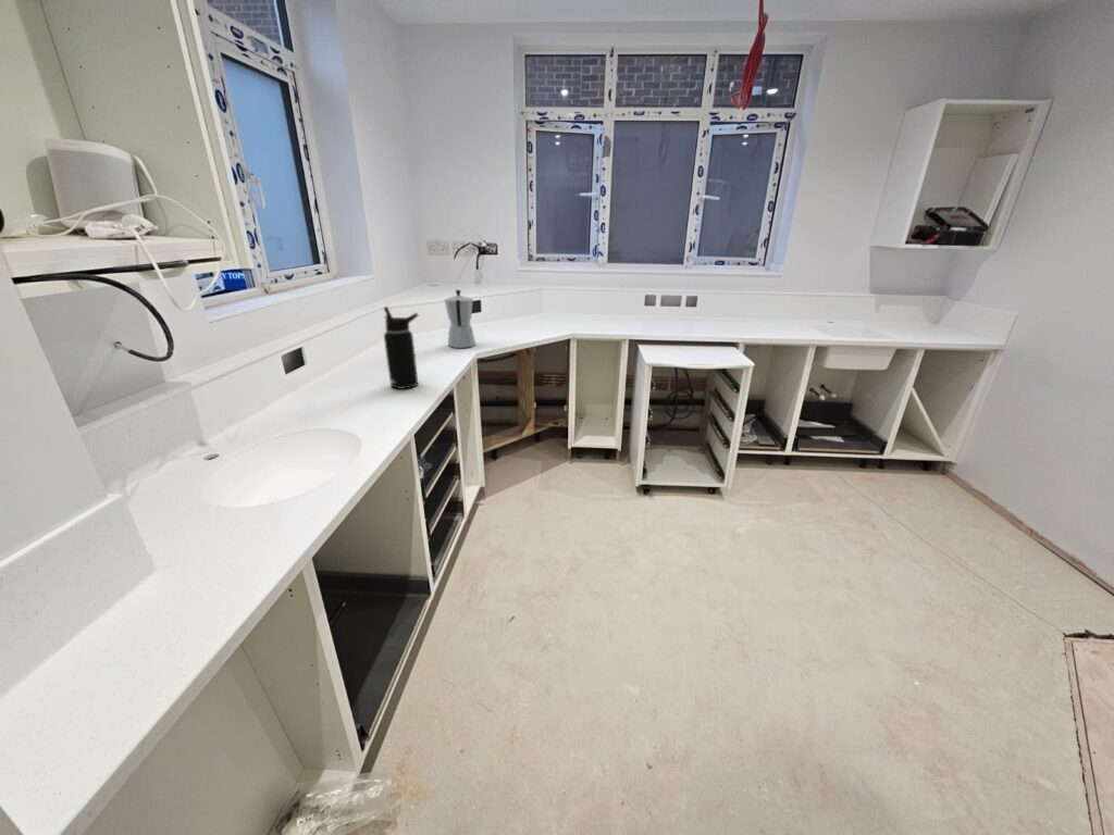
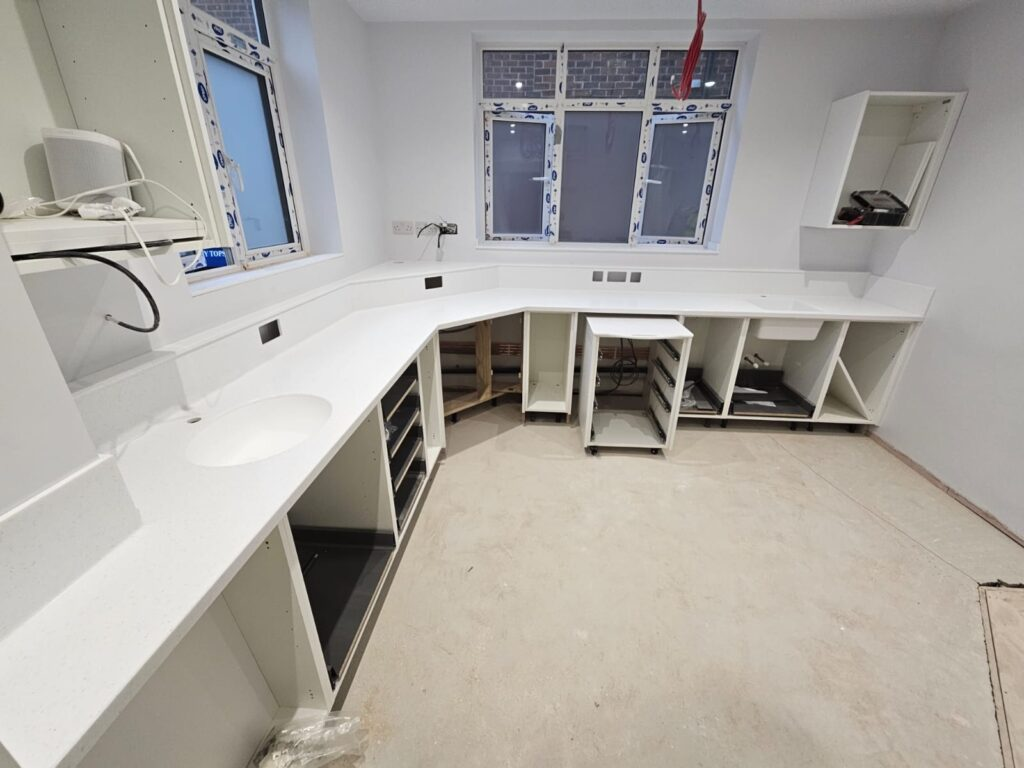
- water bottle (404, 347)
- moka pot (459, 319)
